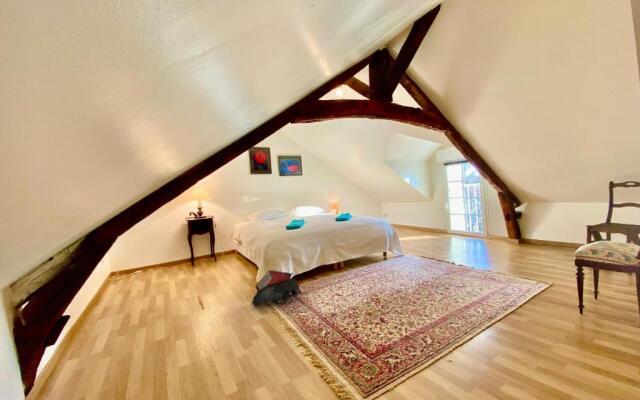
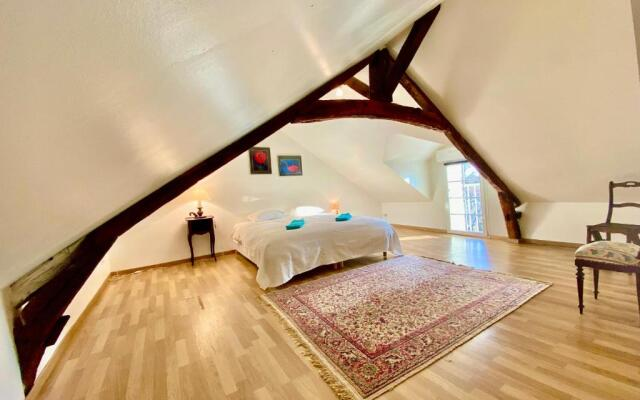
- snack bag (275, 285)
